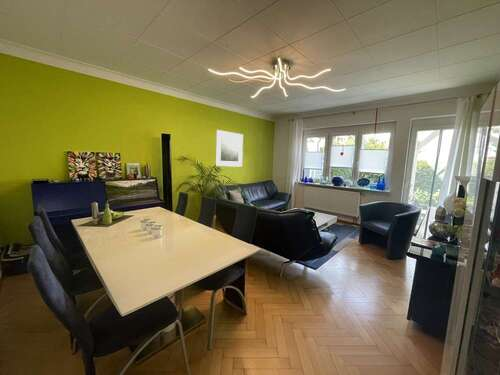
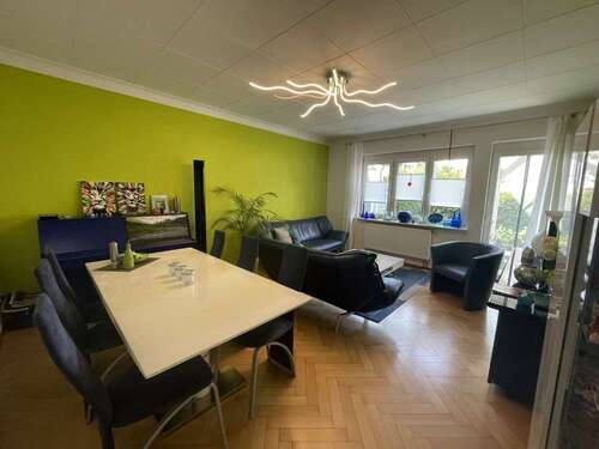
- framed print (230, 149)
